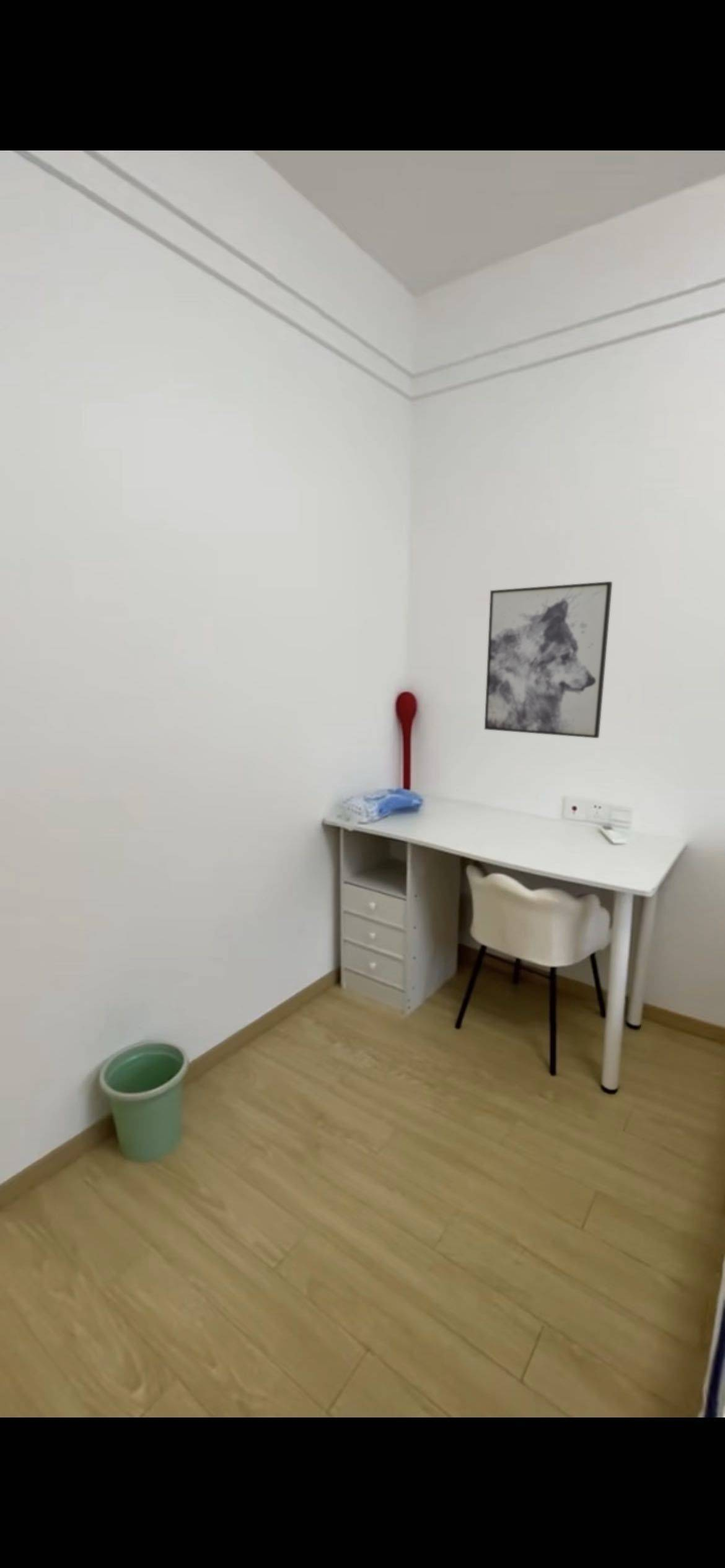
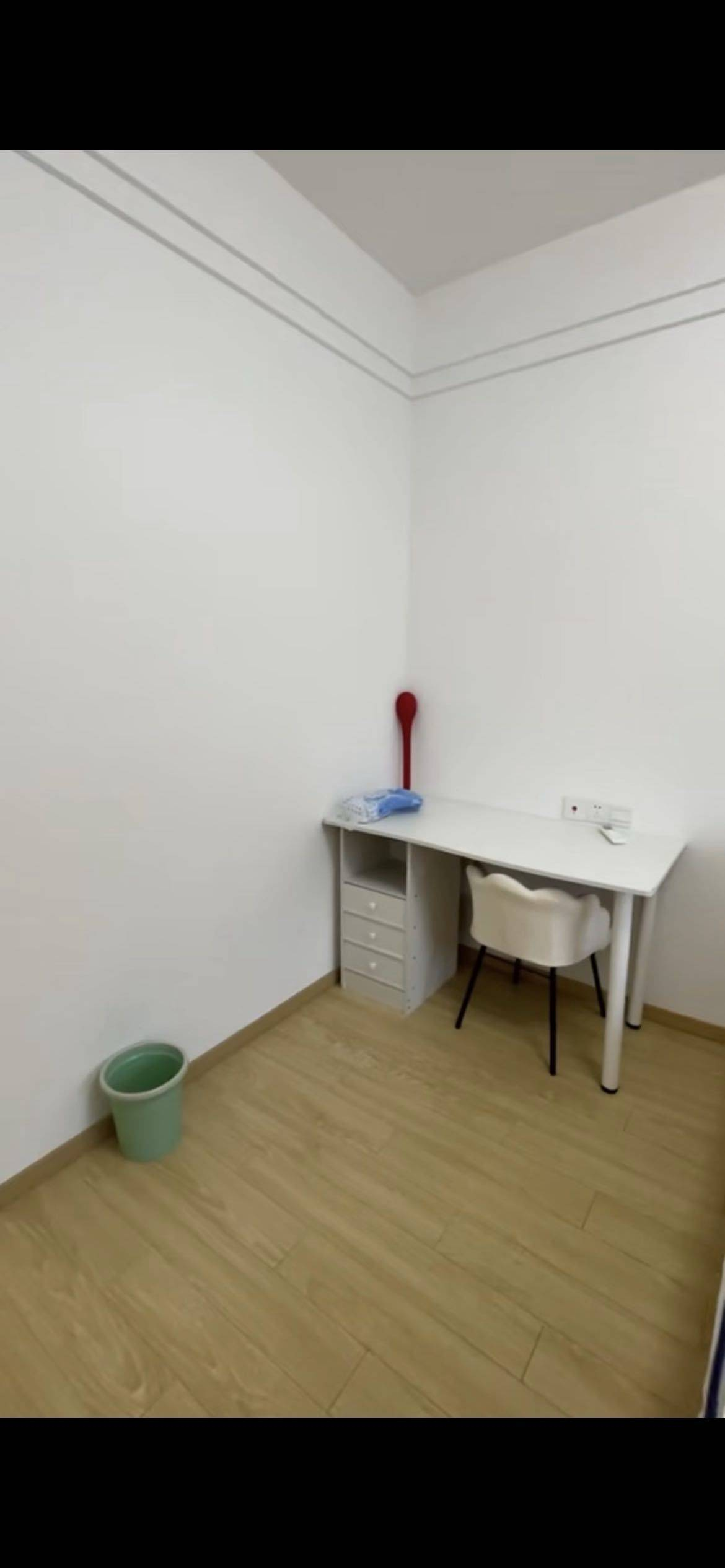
- wall art (543, 661)
